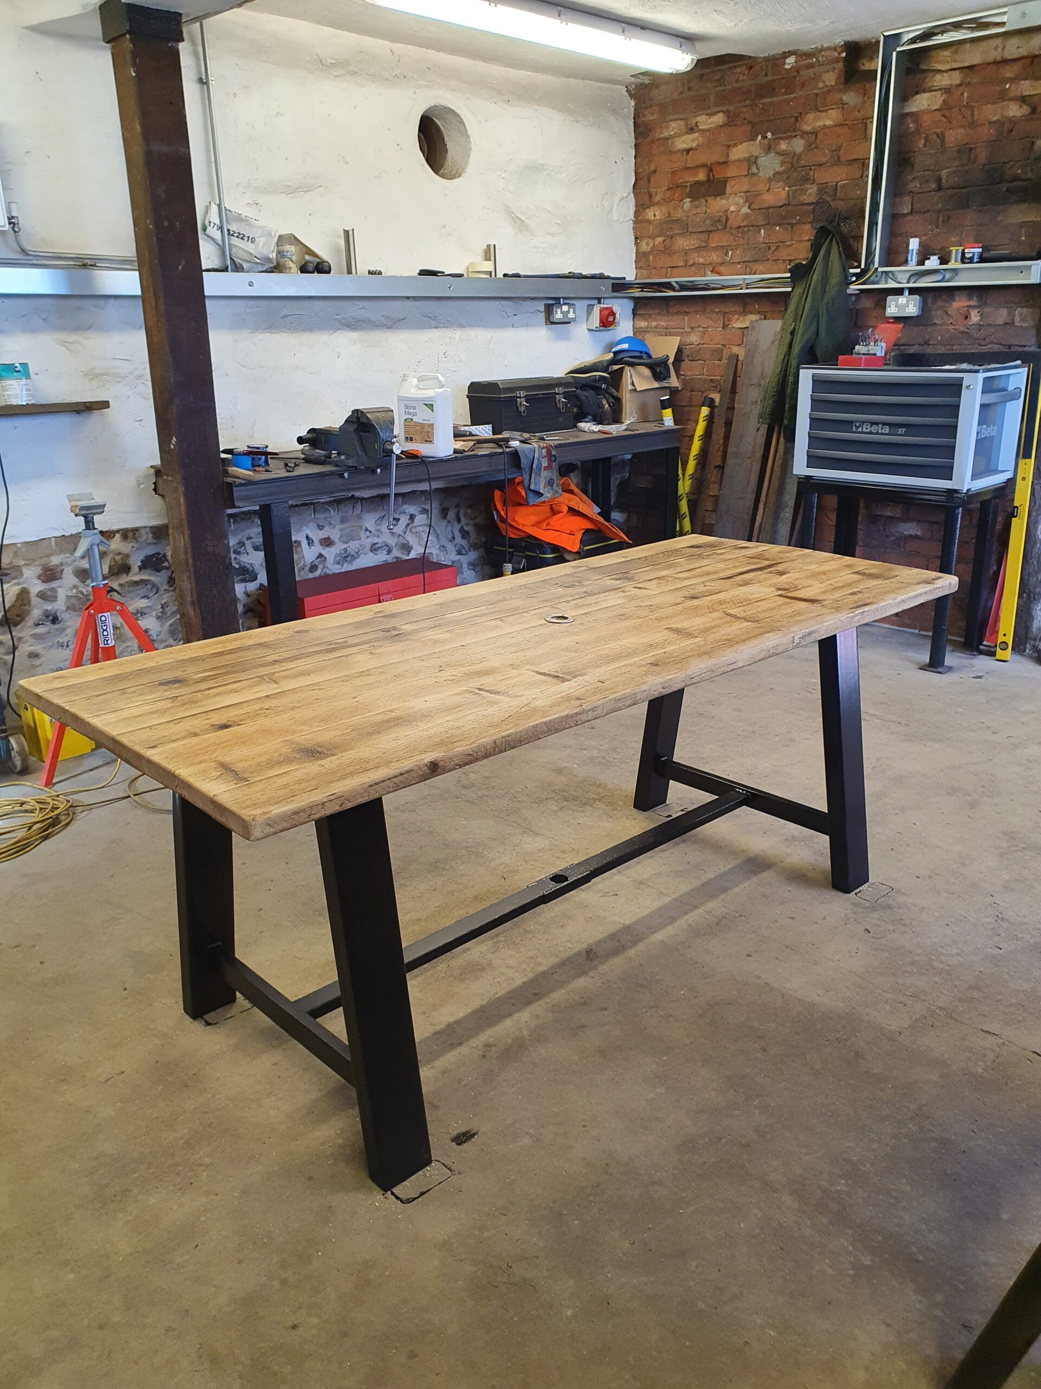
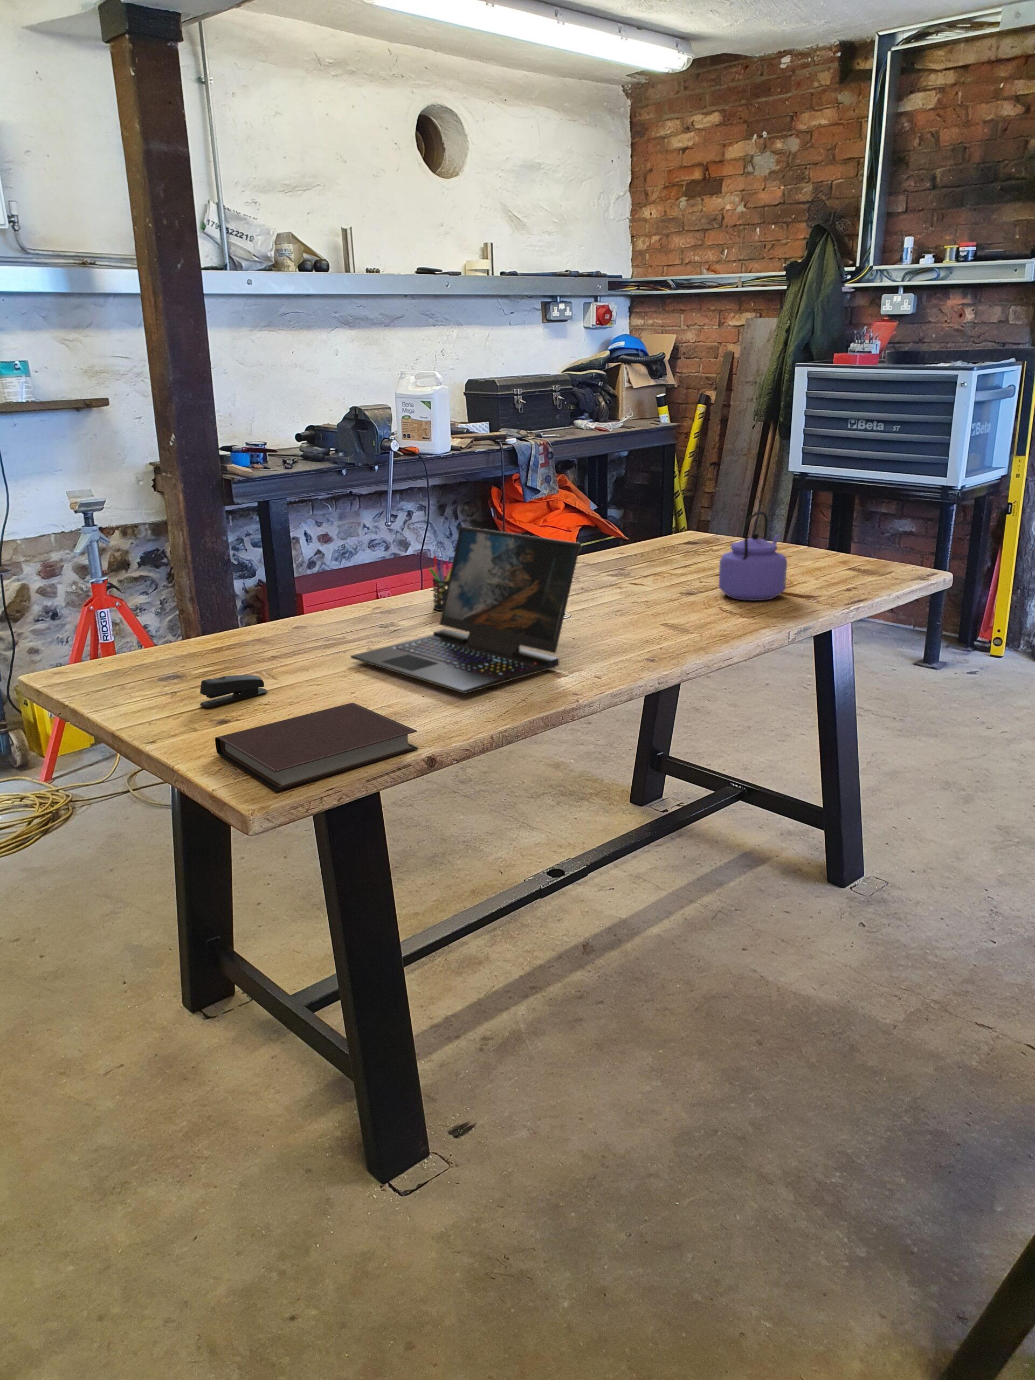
+ stapler (233, 687)
+ kettle (760, 552)
+ notebook (316, 742)
+ pen holder (441, 582)
+ laptop (463, 604)
